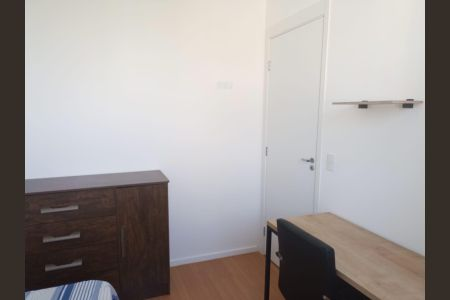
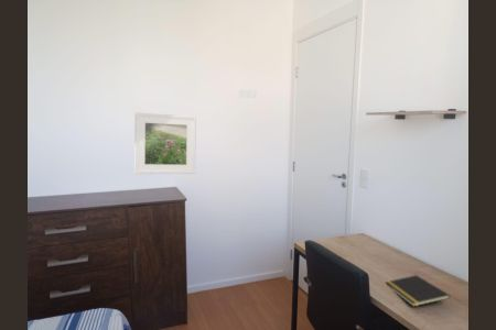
+ notepad (414, 289)
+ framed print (165, 144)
